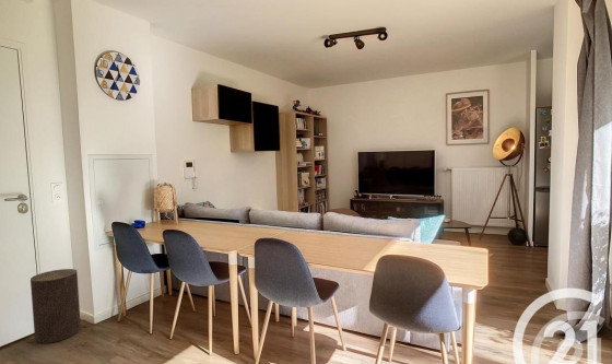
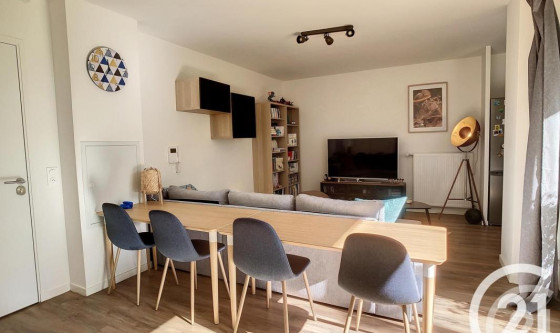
- stool (56, 304)
